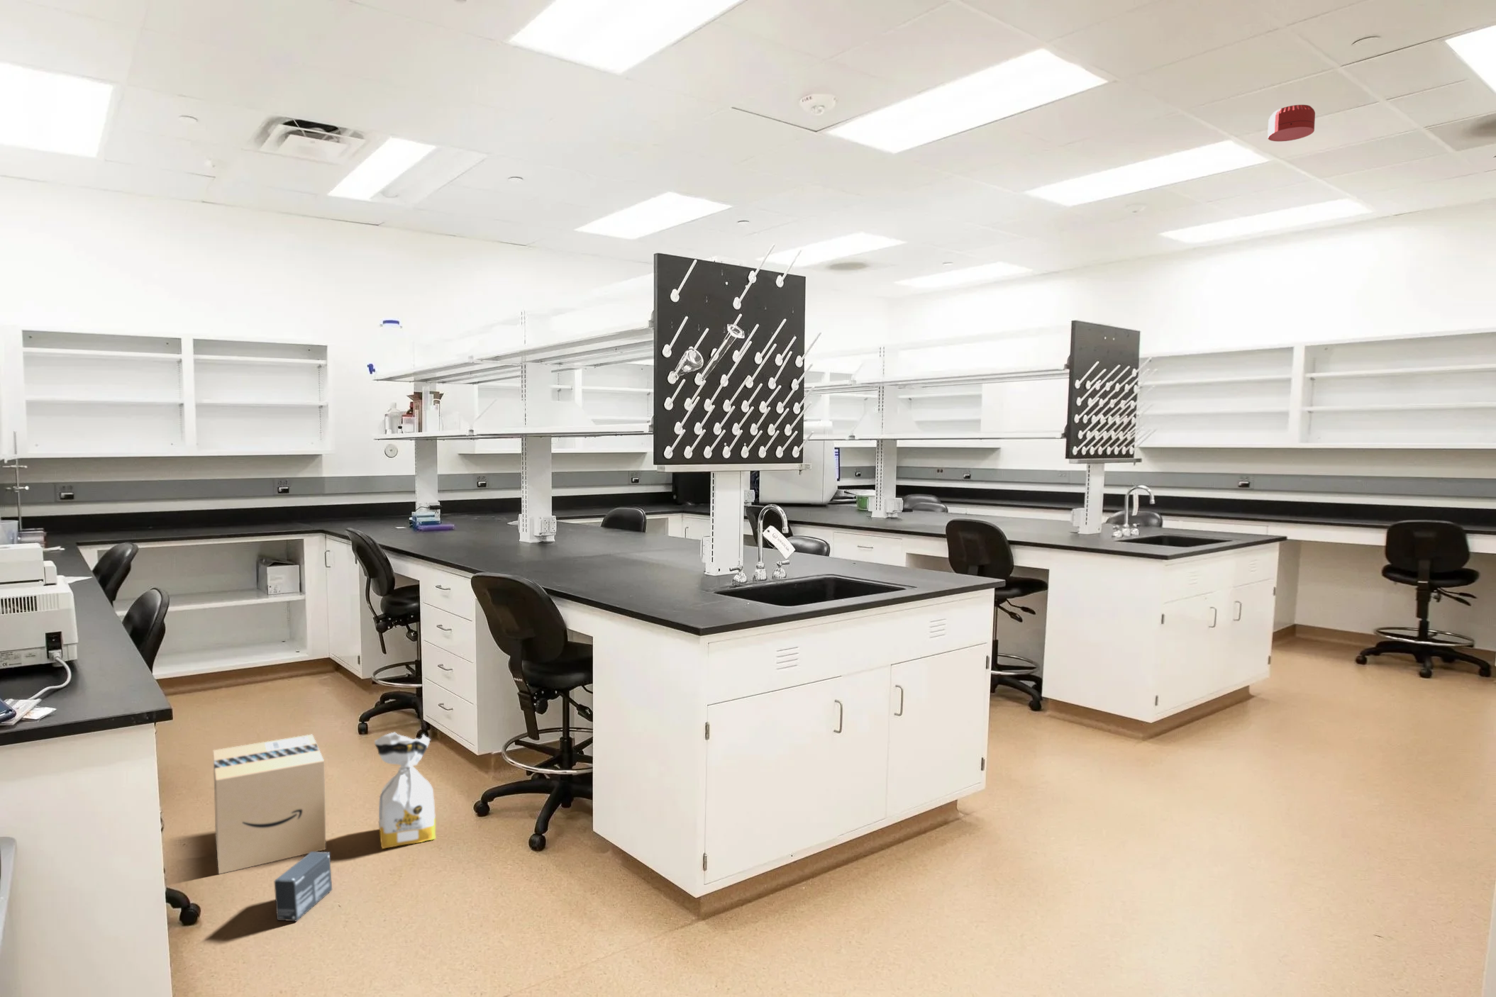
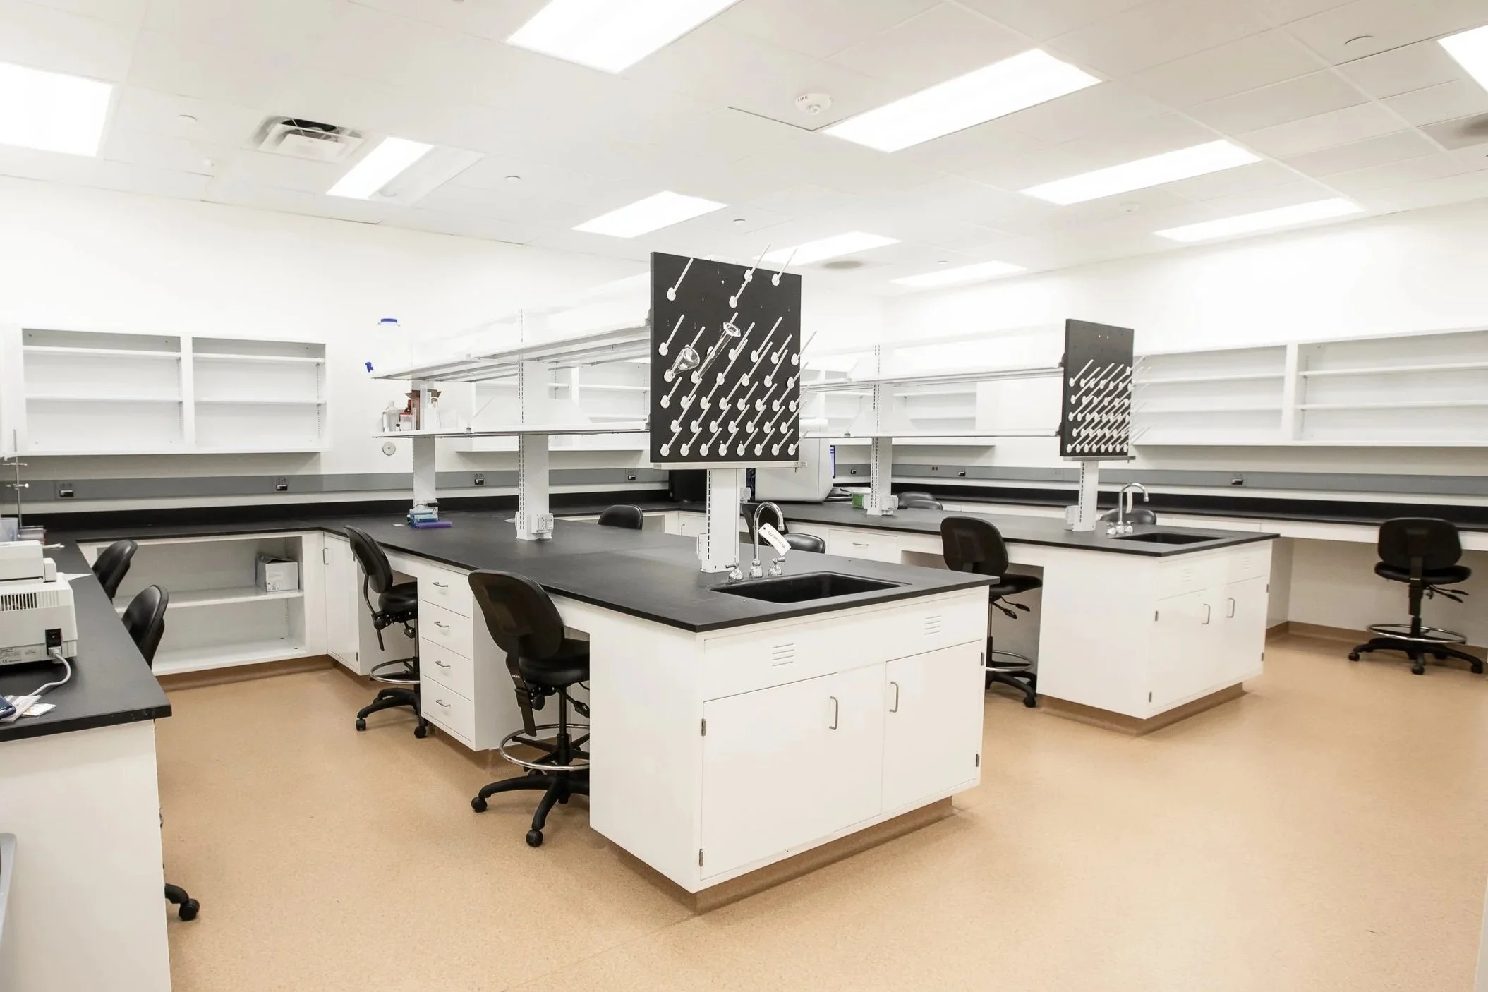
- bag (405, 783)
- smoke detector (1291, 122)
- box (304, 885)
- cardboard box (269, 799)
